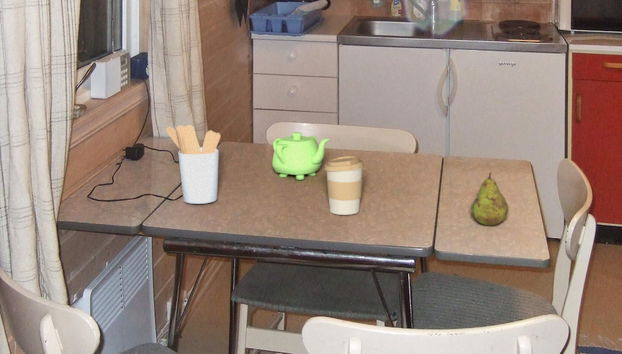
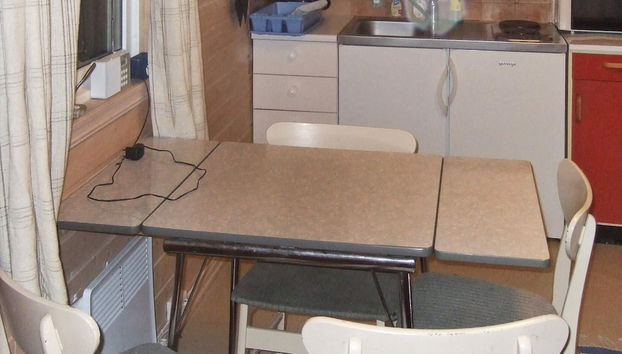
- teapot (301, 154)
- utensil holder (193, 162)
- coffee cup (344, 184)
- fruit (490, 199)
